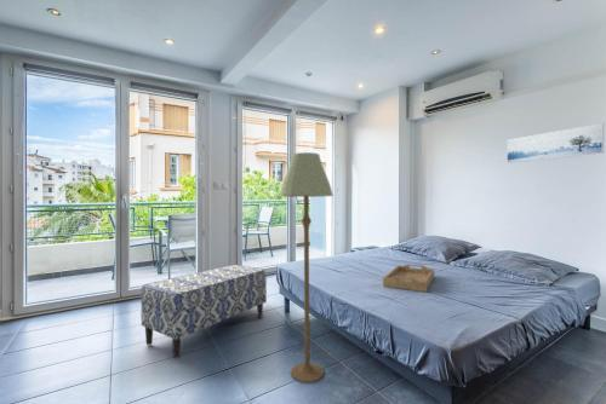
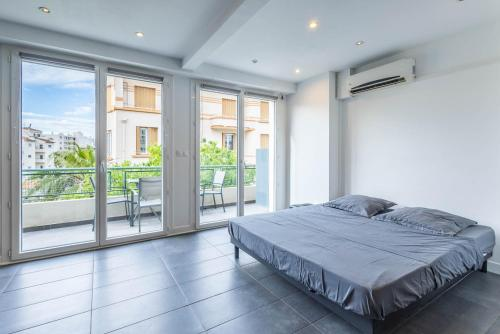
- bench (210, 302)
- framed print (549, 145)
- floor lamp (305, 262)
- serving tray (410, 276)
